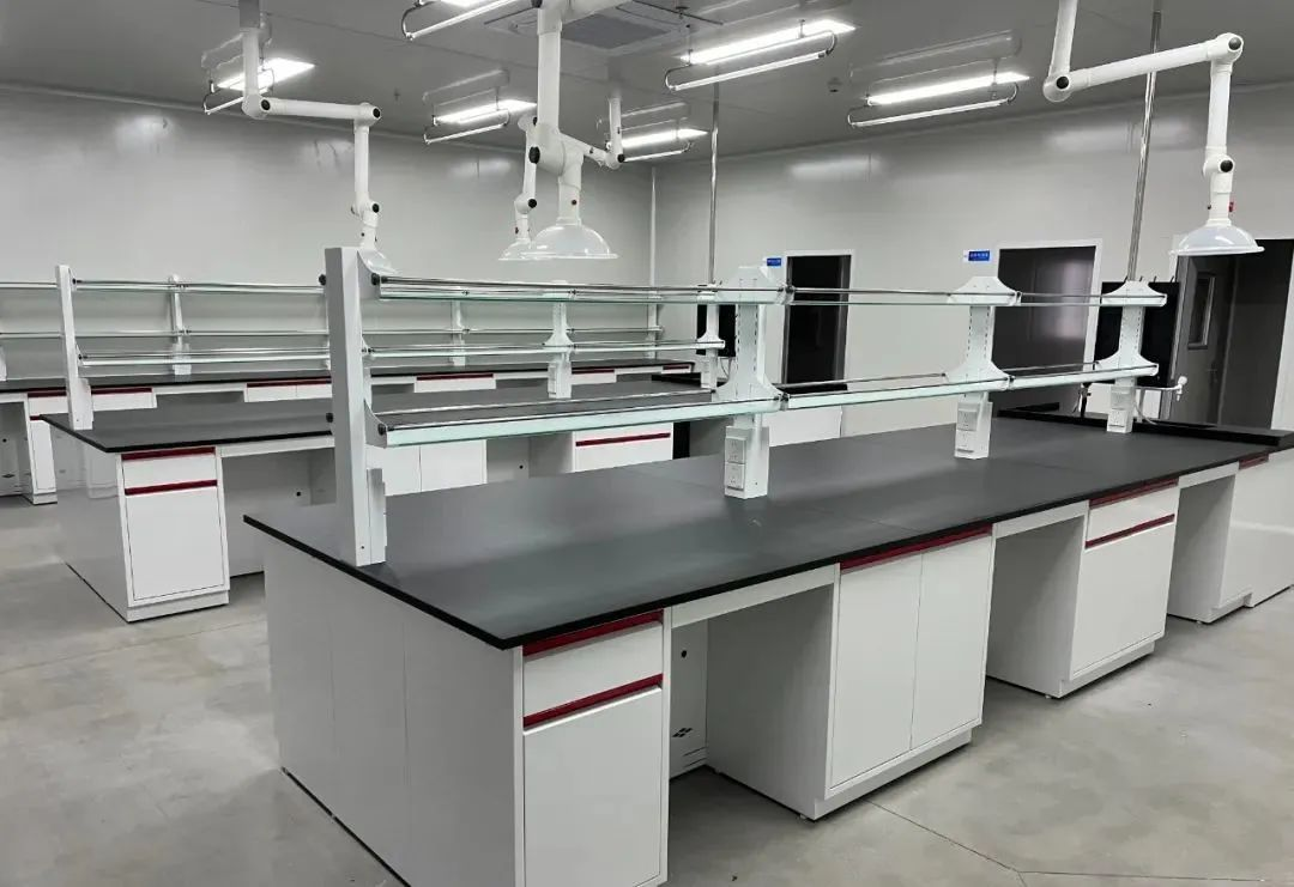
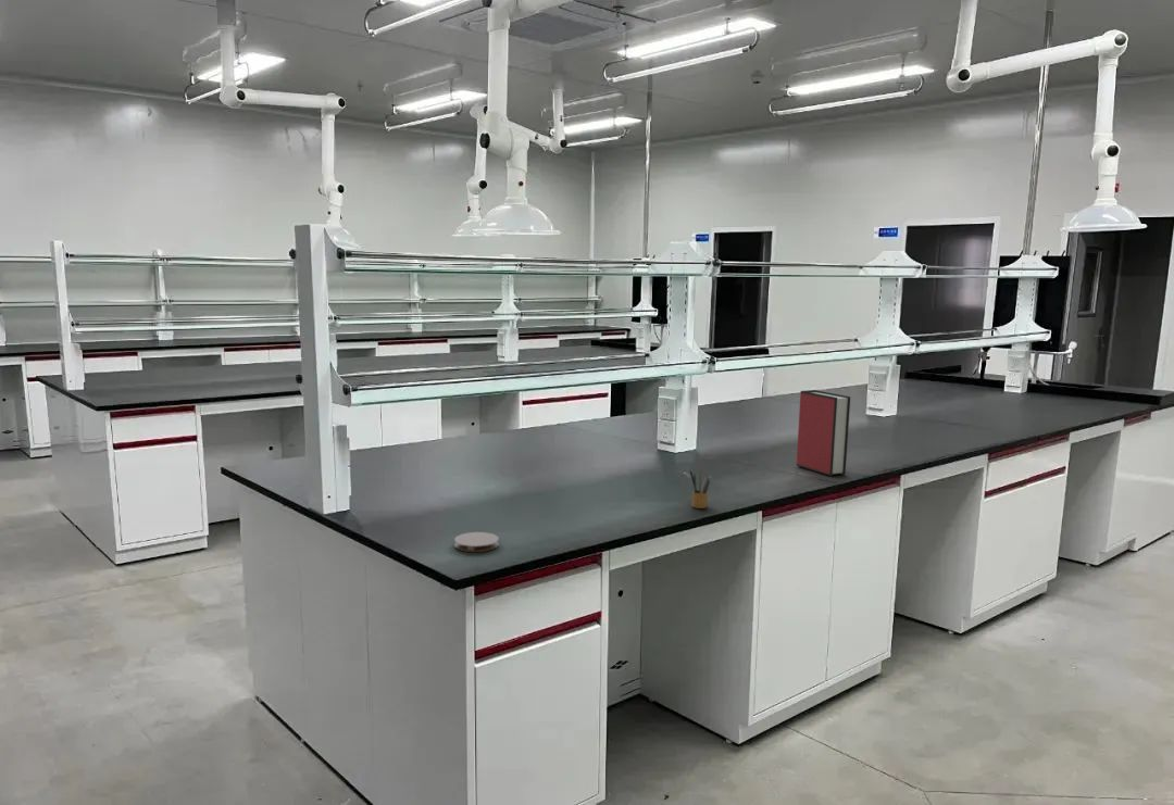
+ coaster (476, 541)
+ pencil box (699, 488)
+ book (822, 431)
